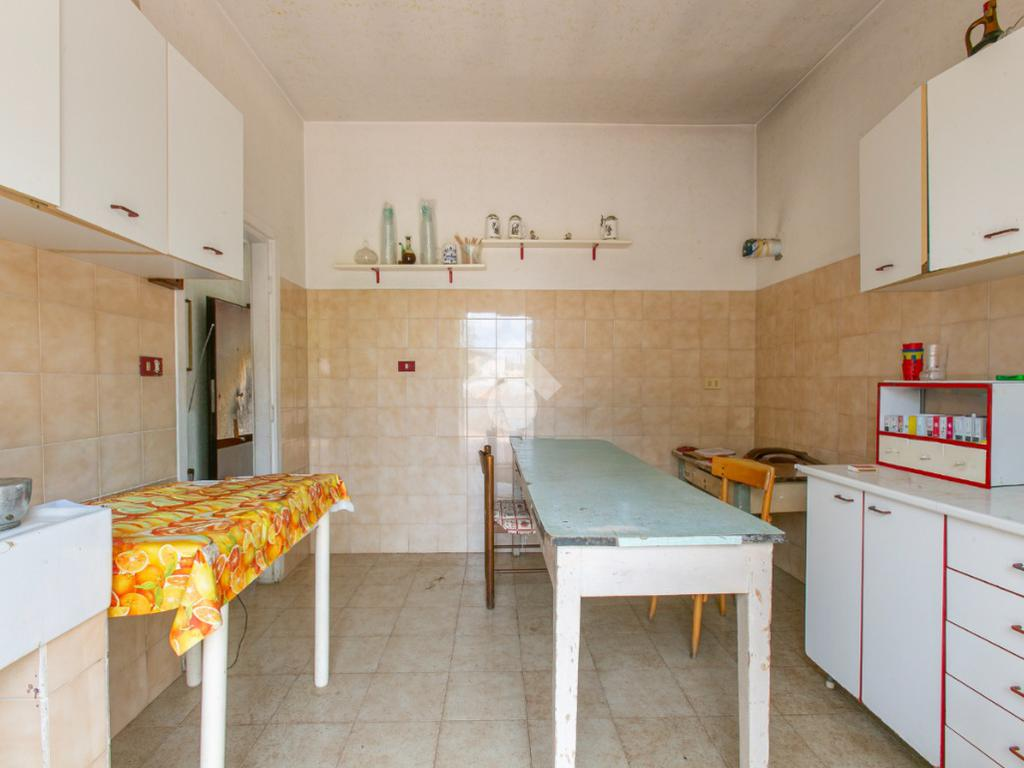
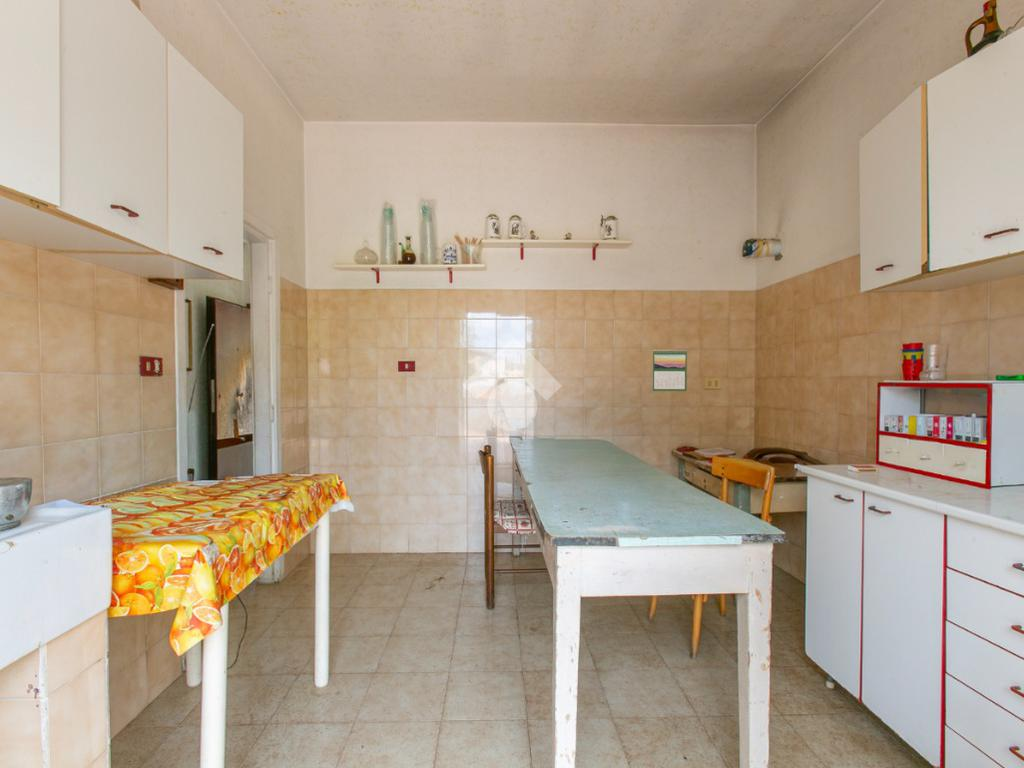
+ calendar (669, 370)
